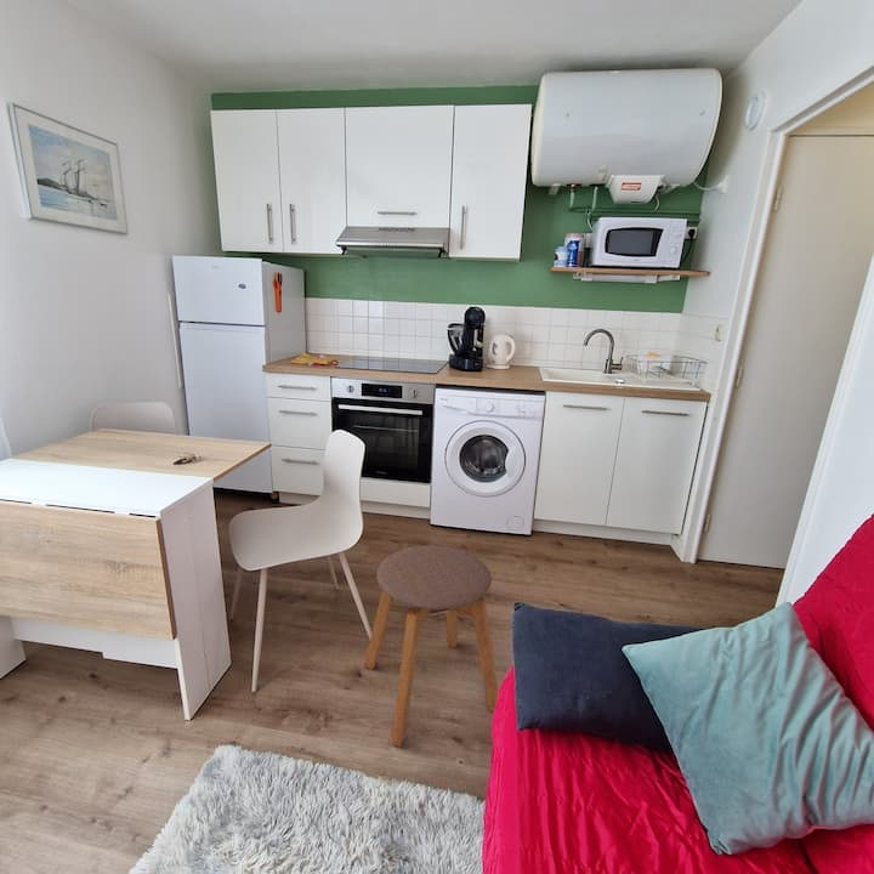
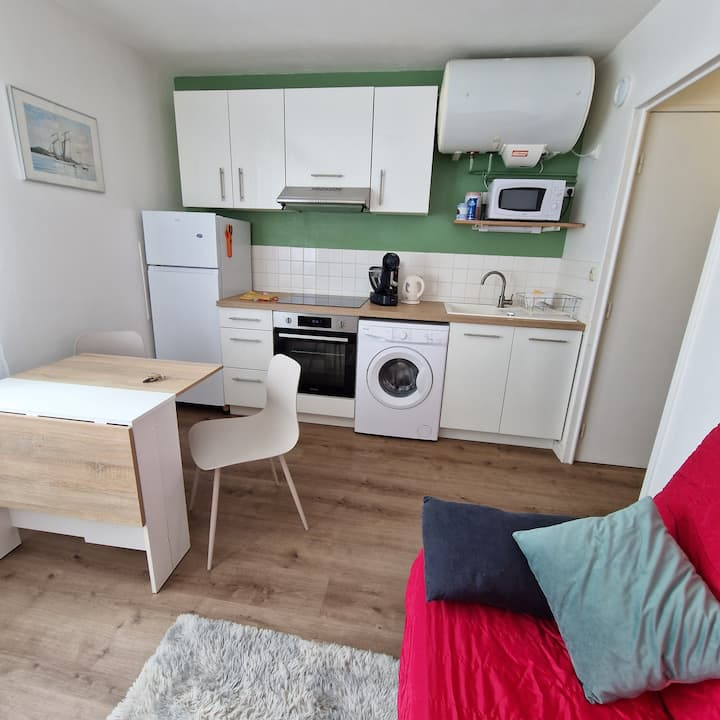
- stool (421, 624)
